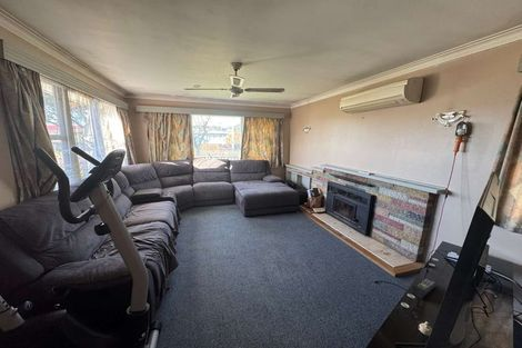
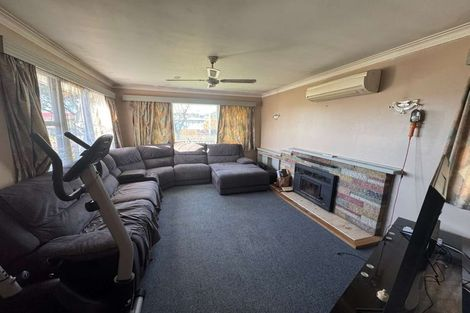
- remote control (424, 286)
